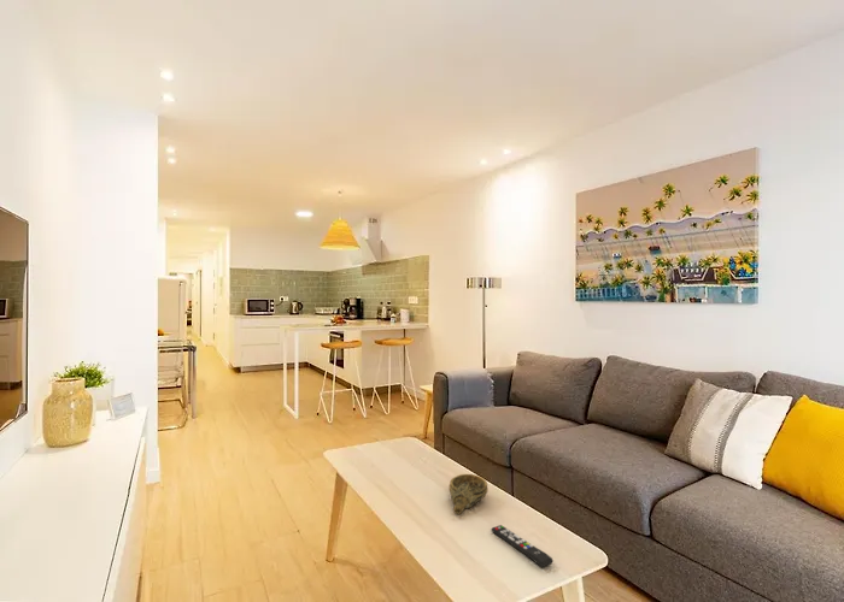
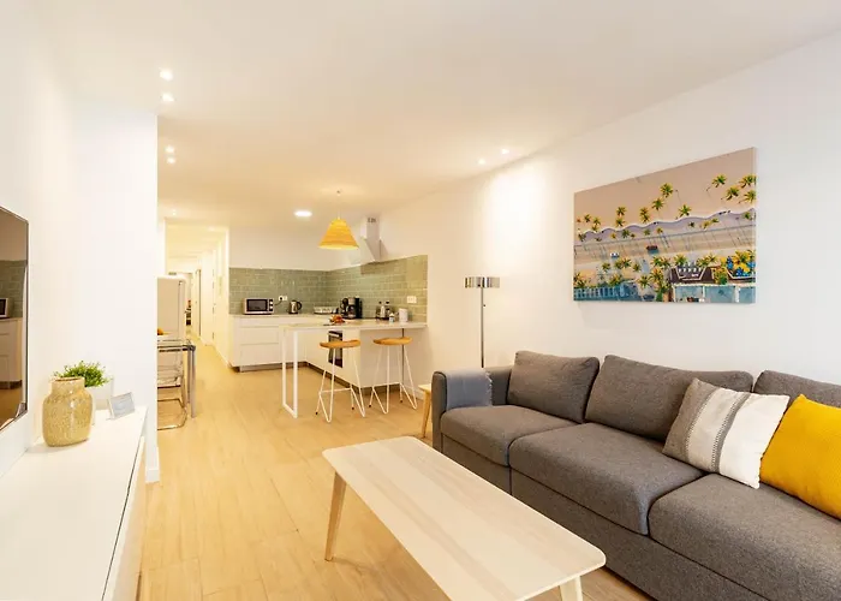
- remote control (520, 544)
- decorative bowl (465, 492)
